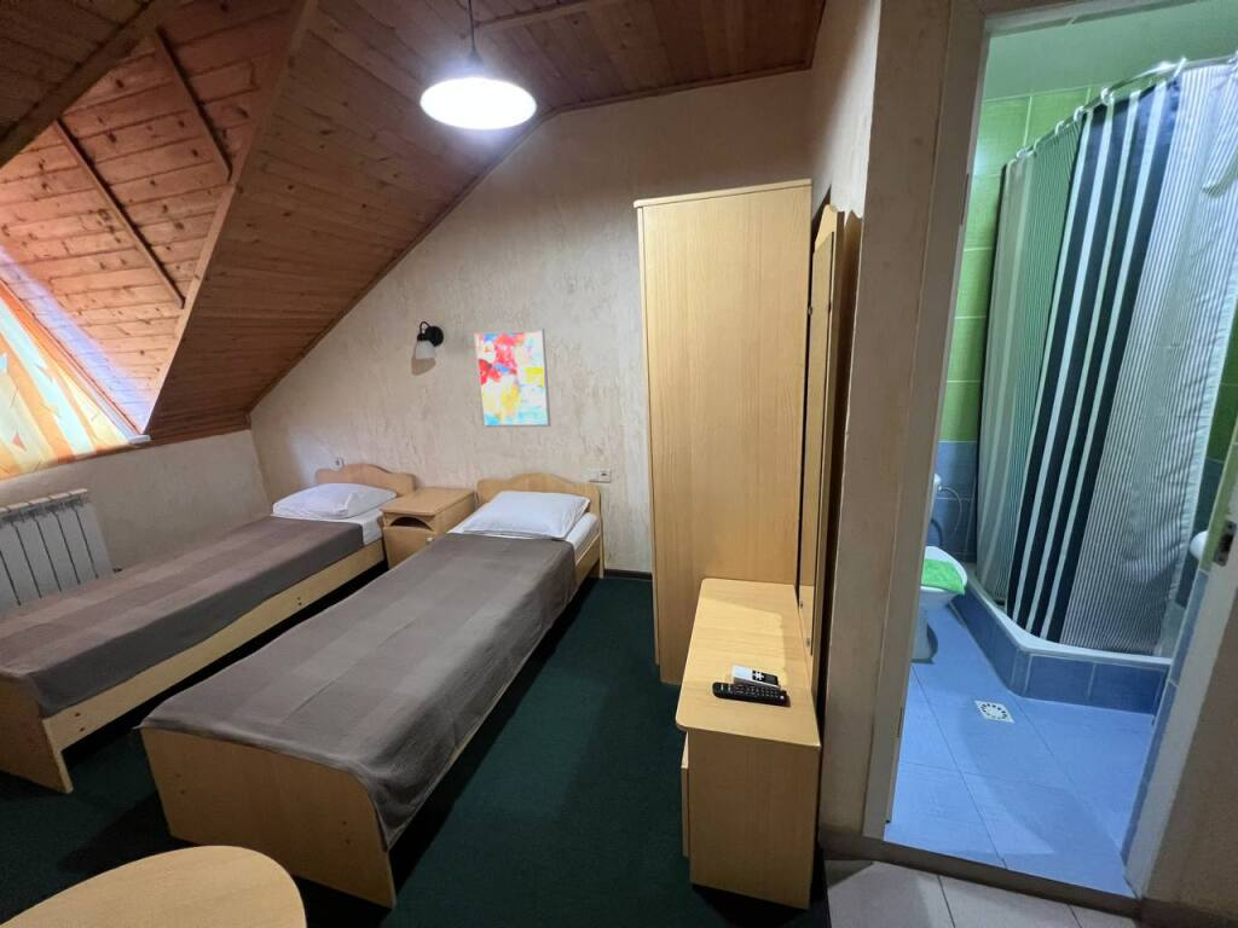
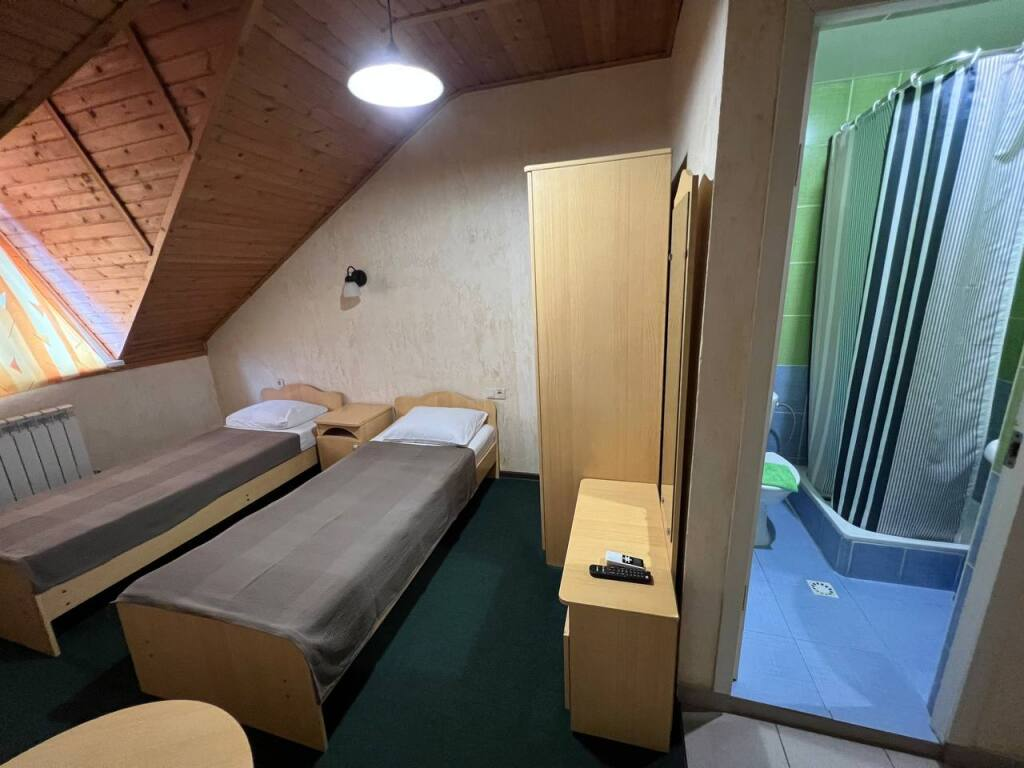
- wall art (511, 379)
